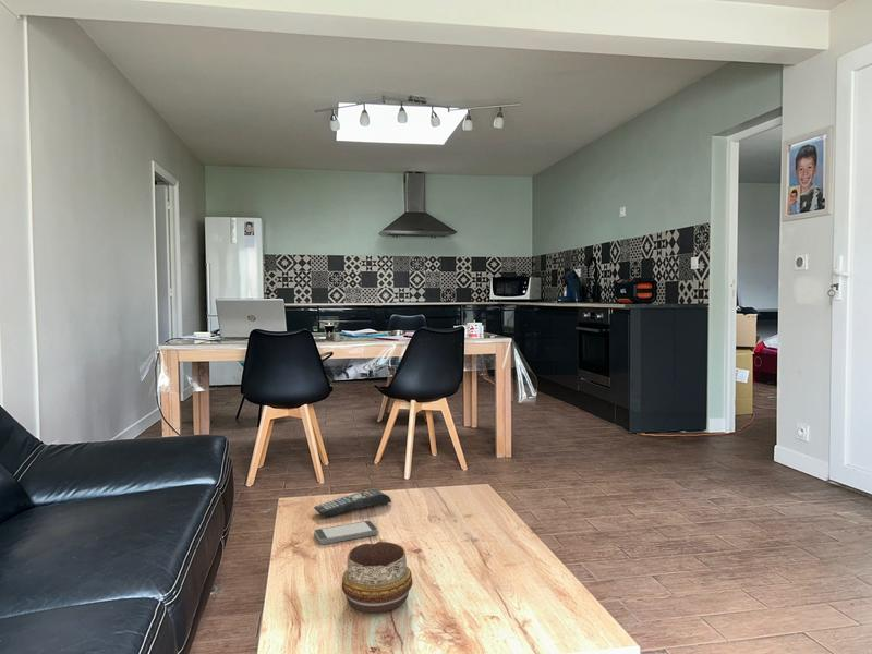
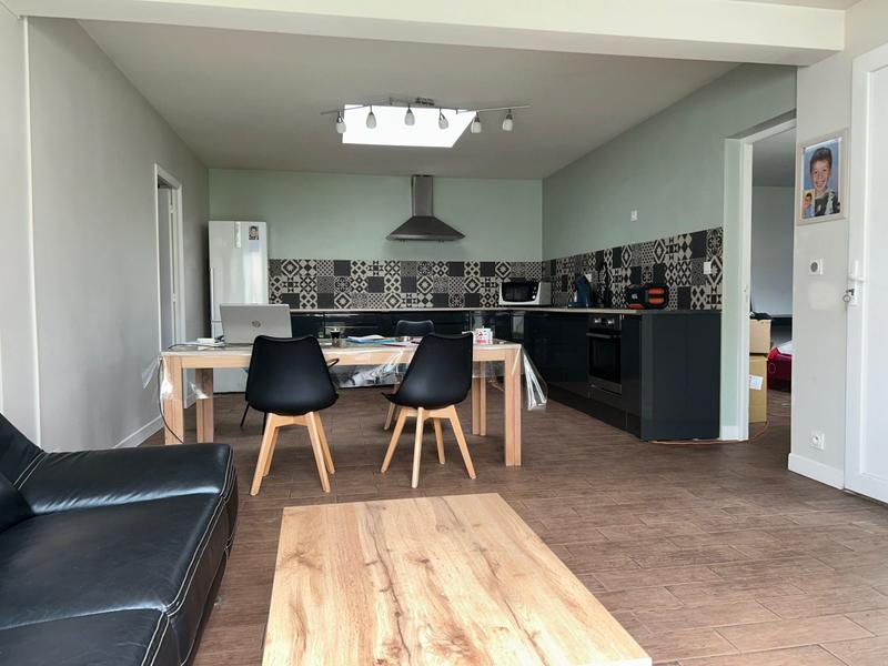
- remote control (353, 502)
- smartphone (346, 532)
- decorative bowl (377, 576)
